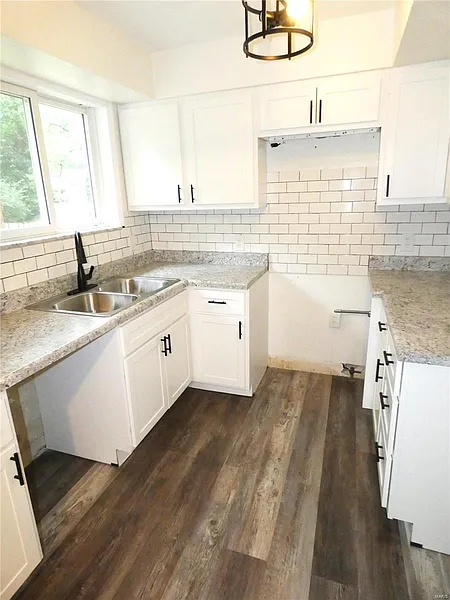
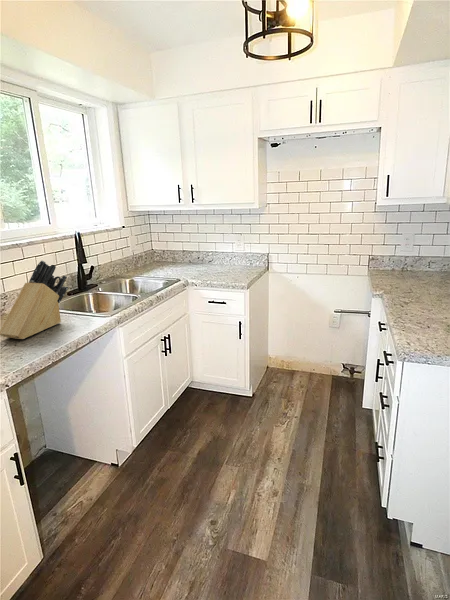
+ knife block (34, 296)
